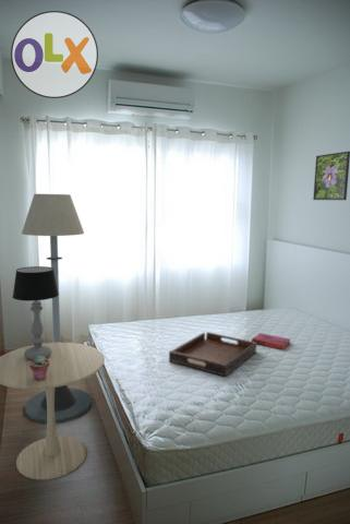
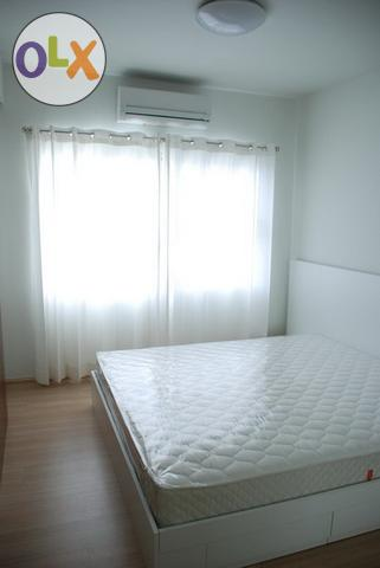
- side table (50, 409)
- floor lamp (56, 303)
- potted succulent (39, 366)
- table lamp (36, 312)
- hardback book (270, 341)
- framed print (330, 177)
- serving tray (214, 350)
